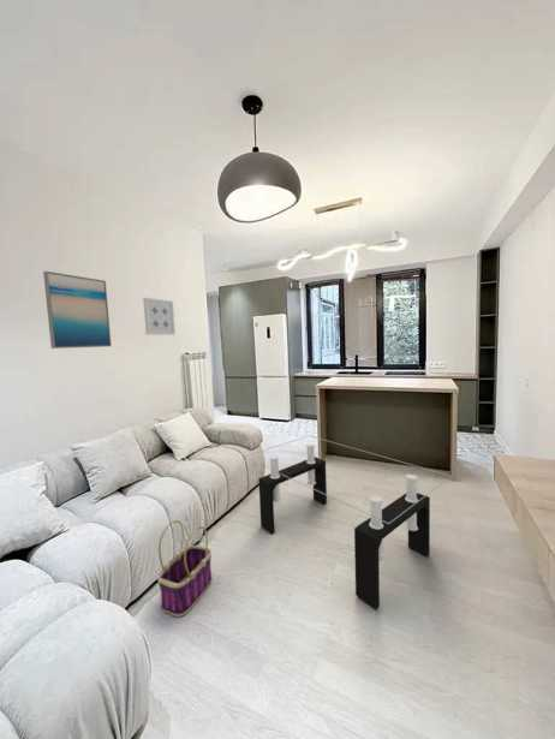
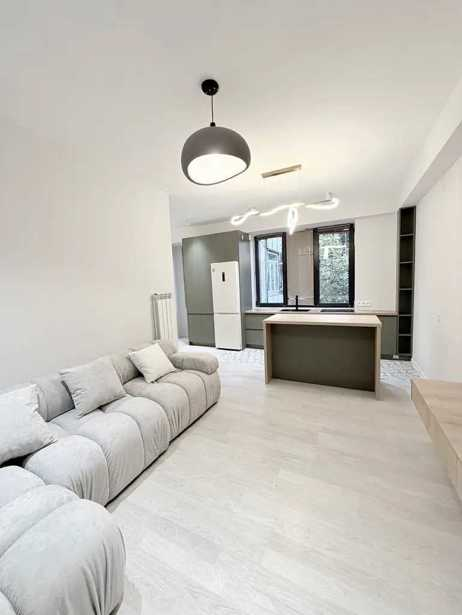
- basket (185, 559)
- wall art (160, 317)
- coffee table (338, 500)
- wall art (79, 311)
